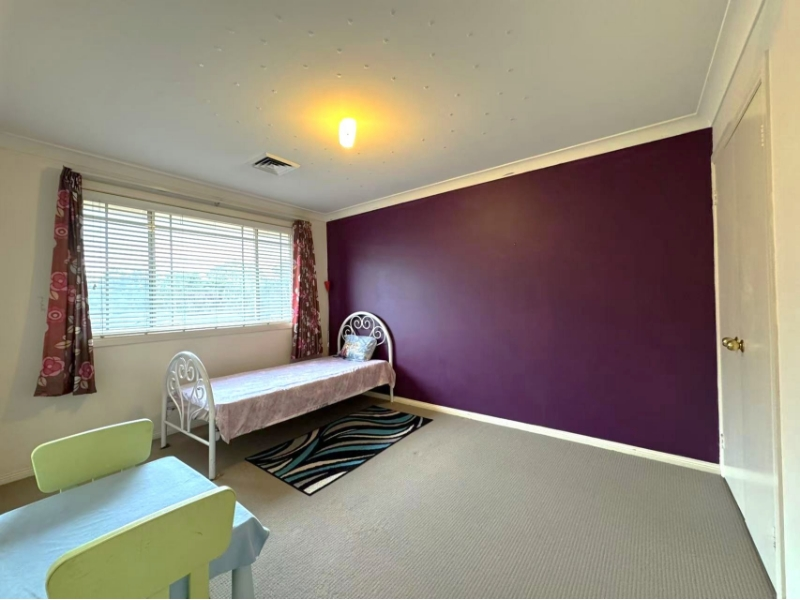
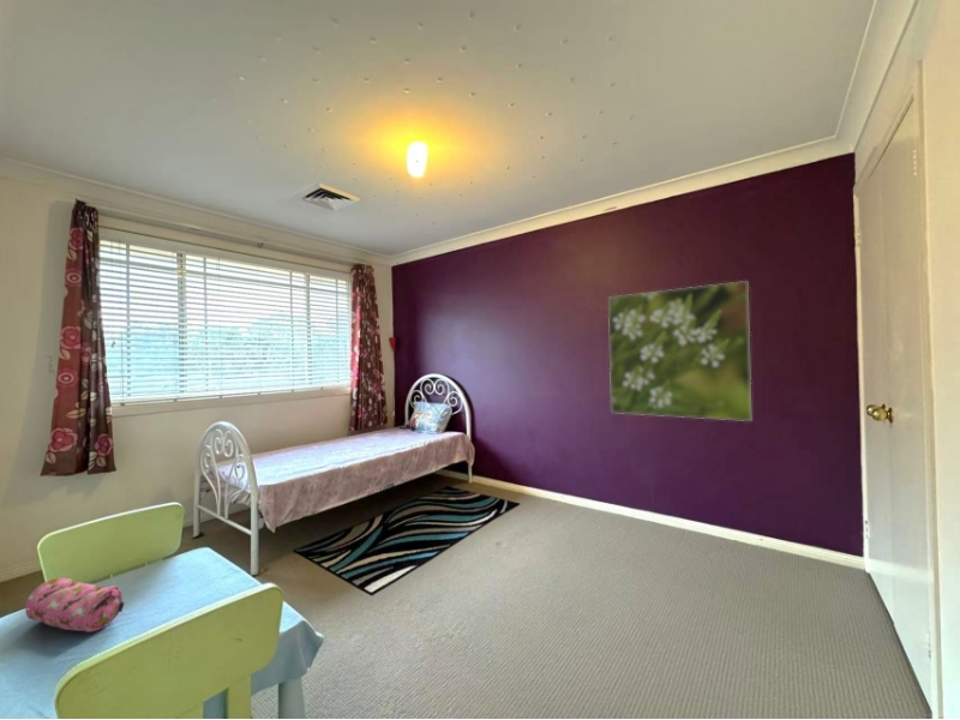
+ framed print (673, 353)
+ pencil case (74, 602)
